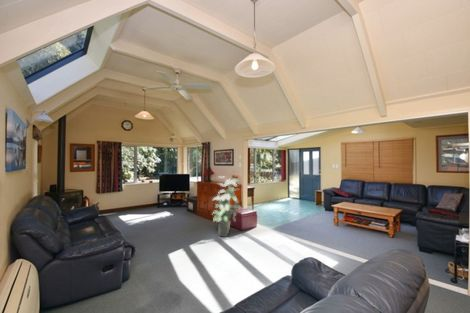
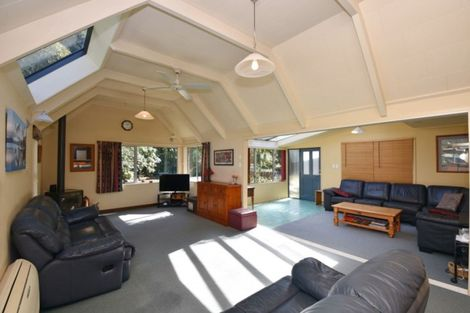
- indoor plant (225, 205)
